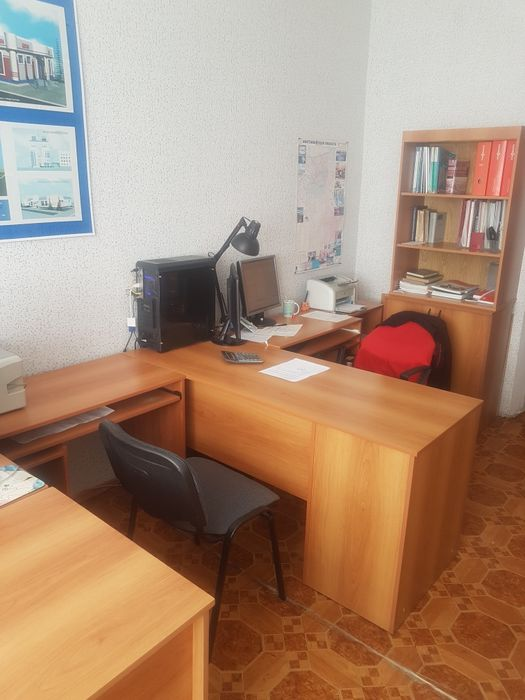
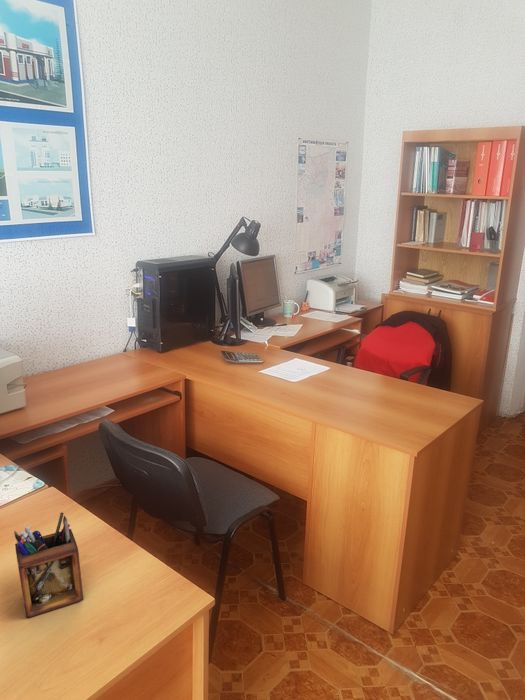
+ desk organizer (48, 562)
